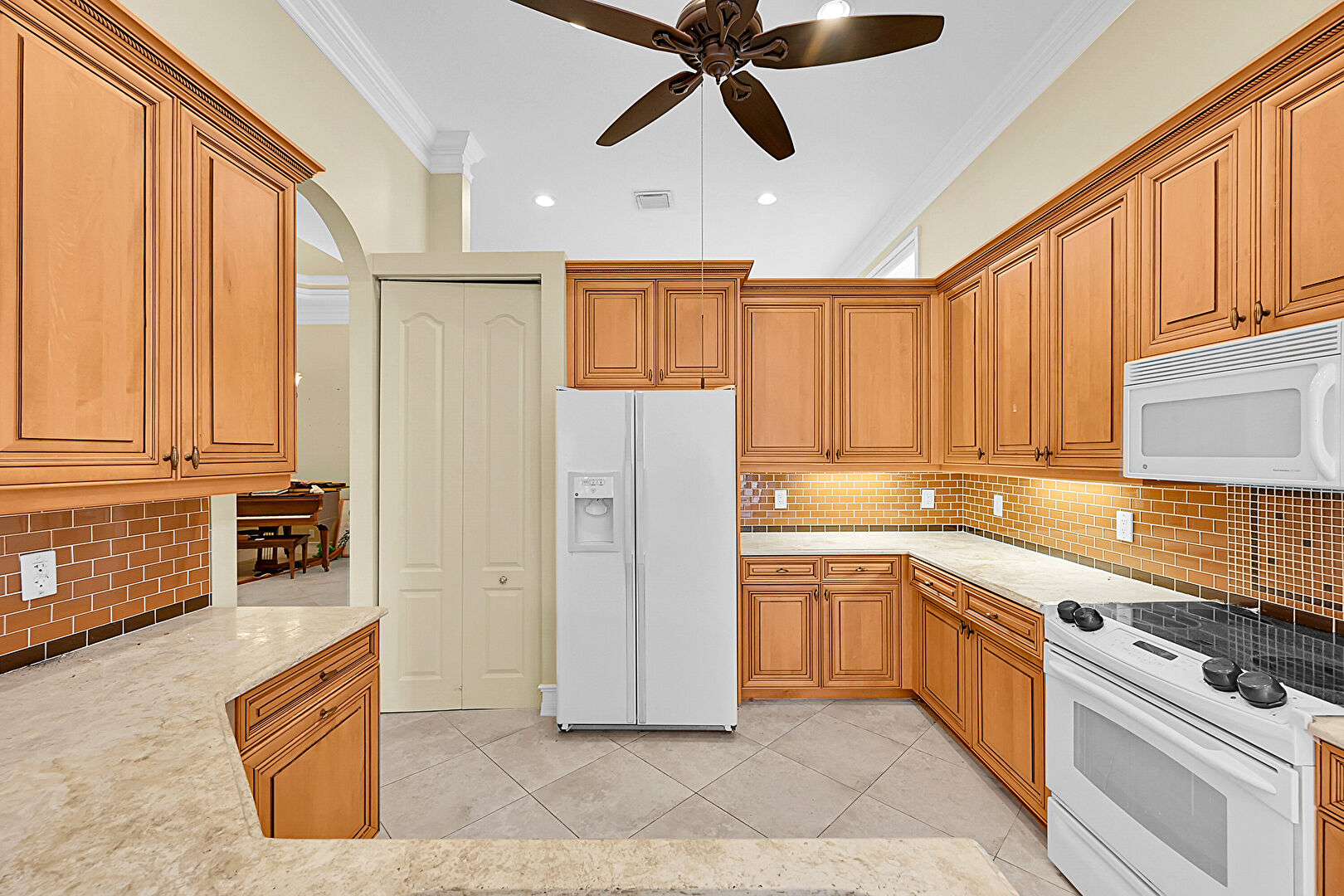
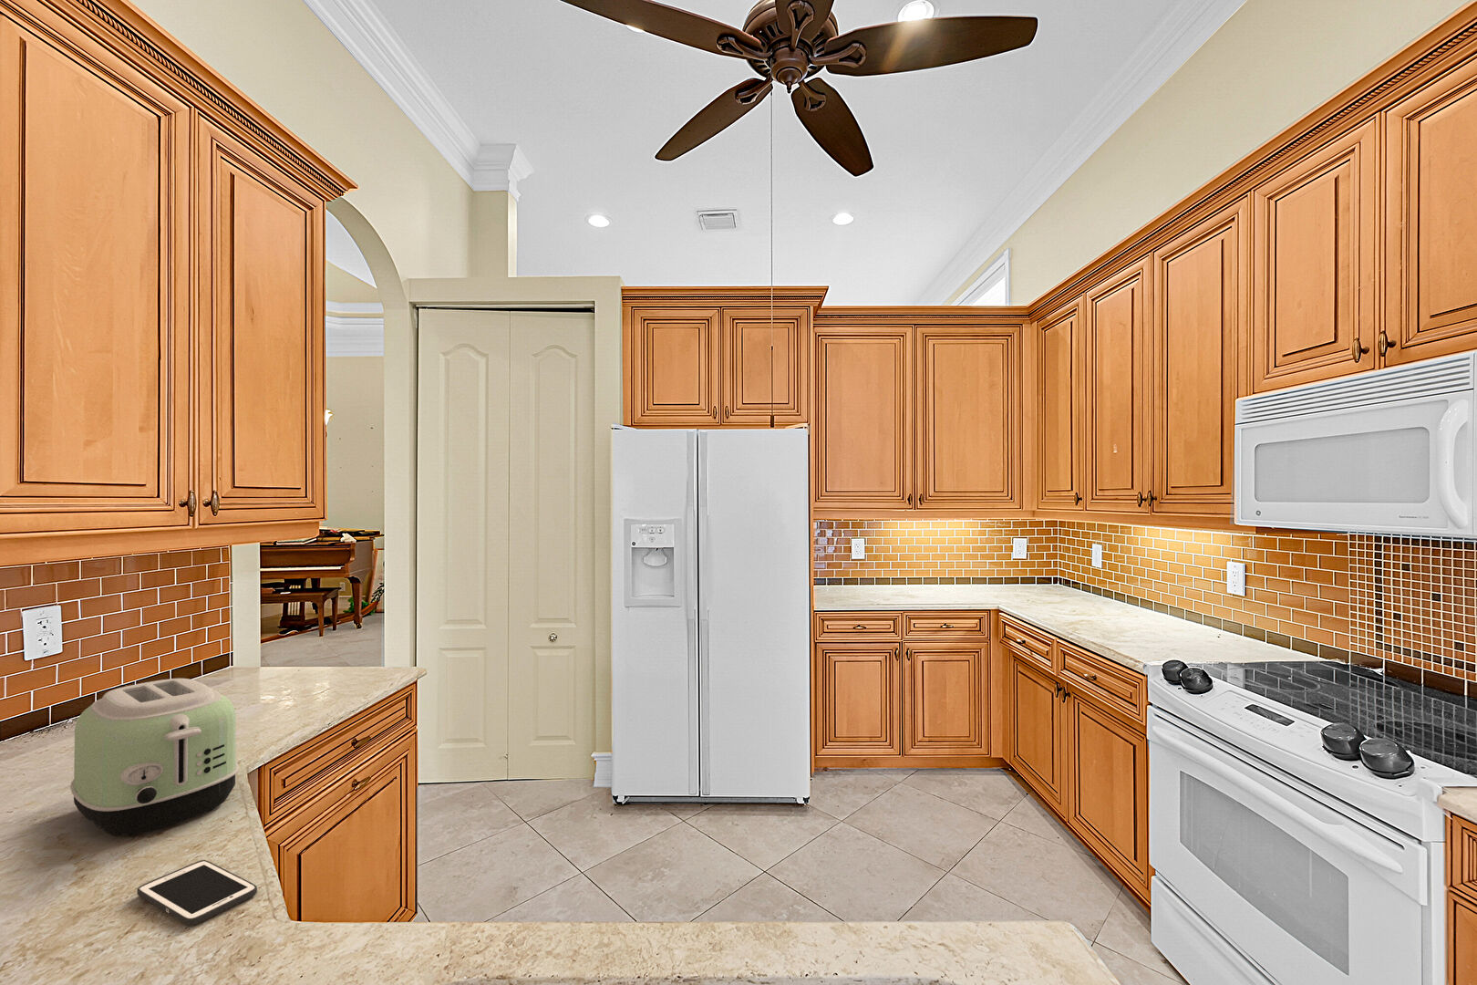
+ toaster (159, 750)
+ cell phone (197, 890)
